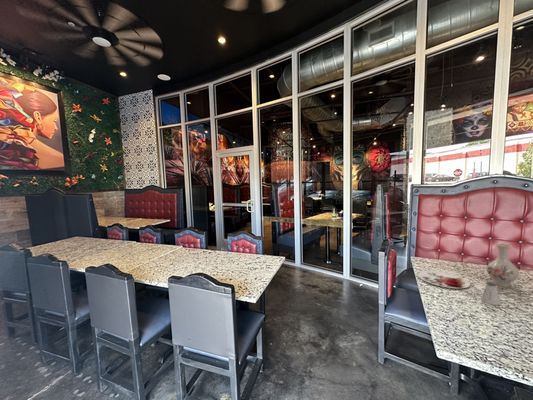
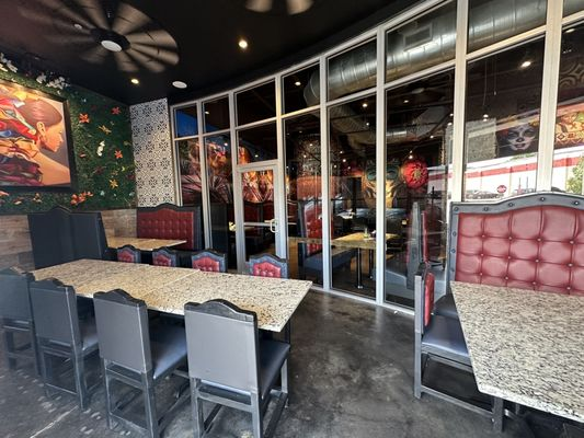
- vase (502, 264)
- saltshaker (490, 292)
- plate (442, 278)
